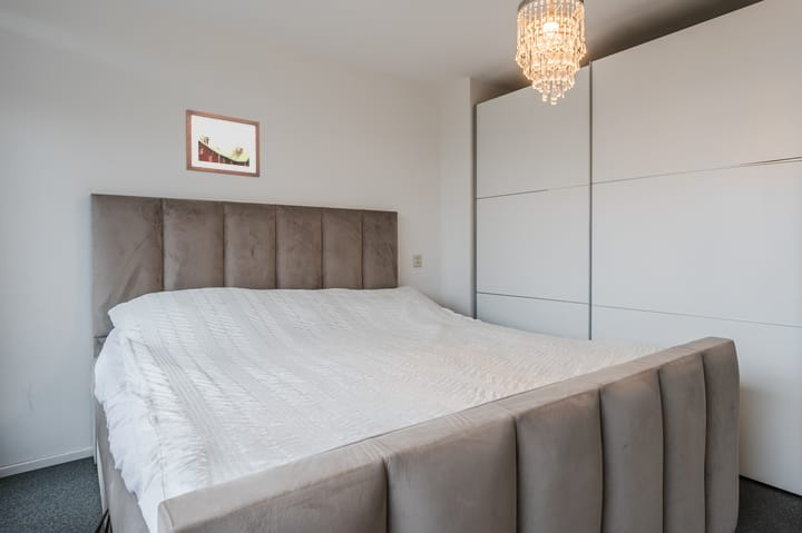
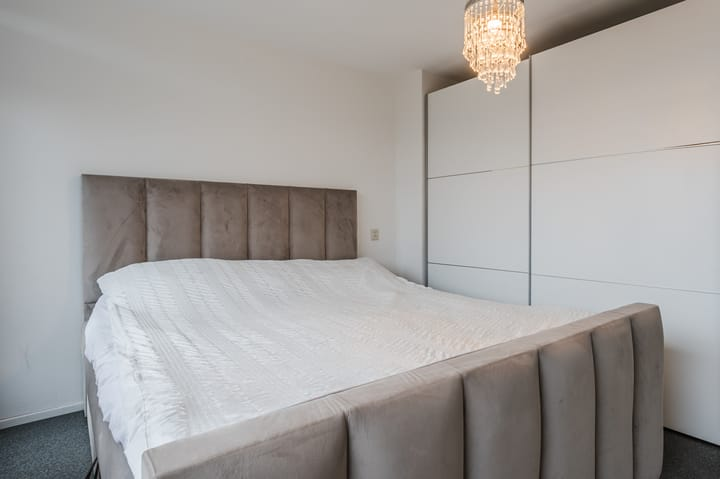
- wall art (224, 145)
